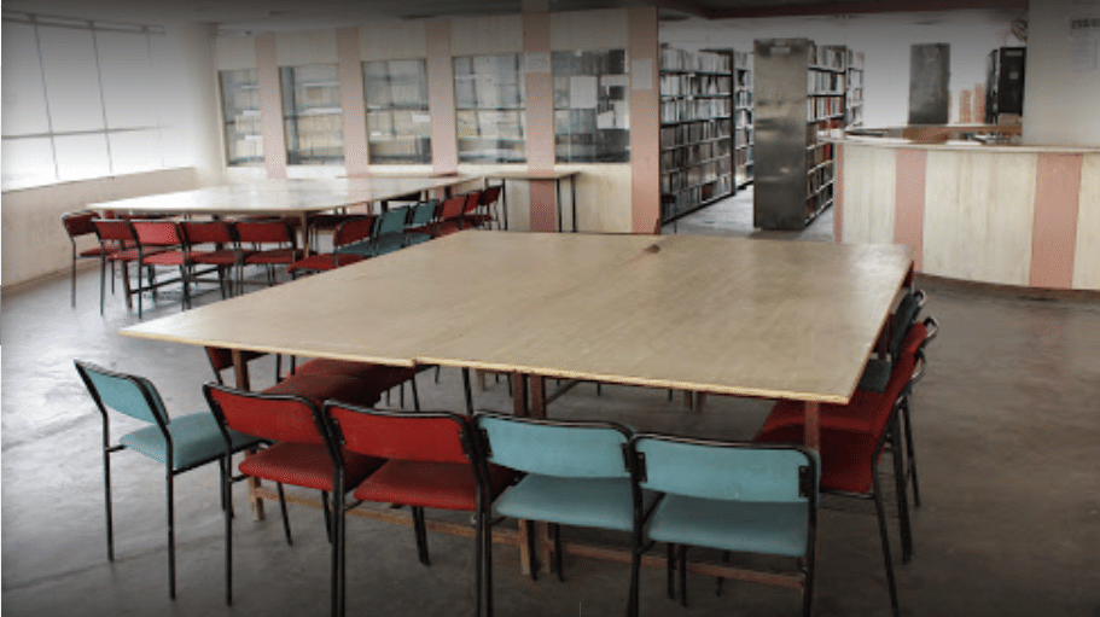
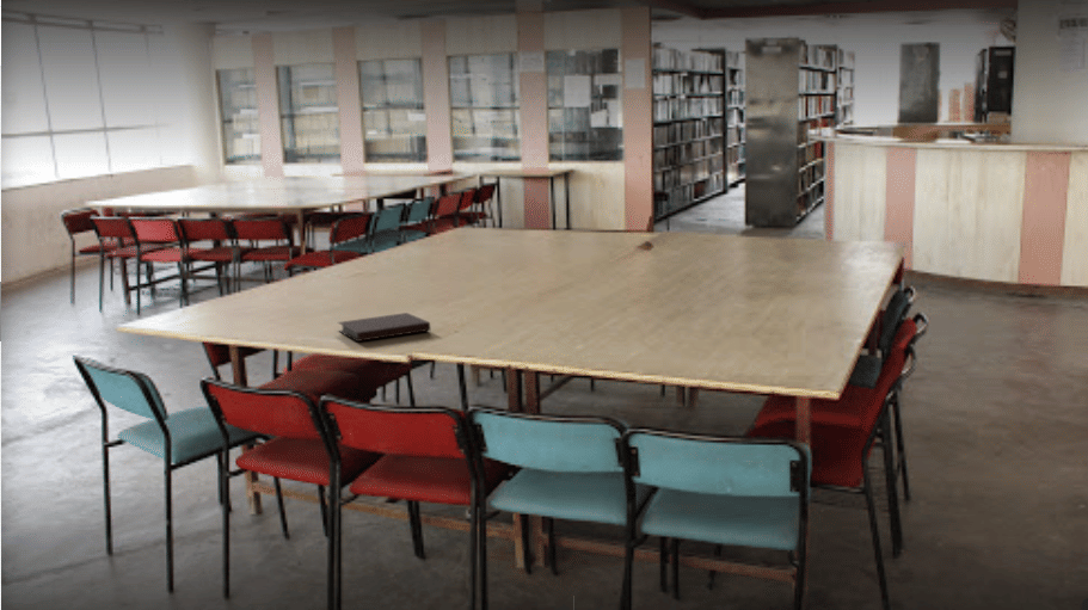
+ notebook (383, 326)
